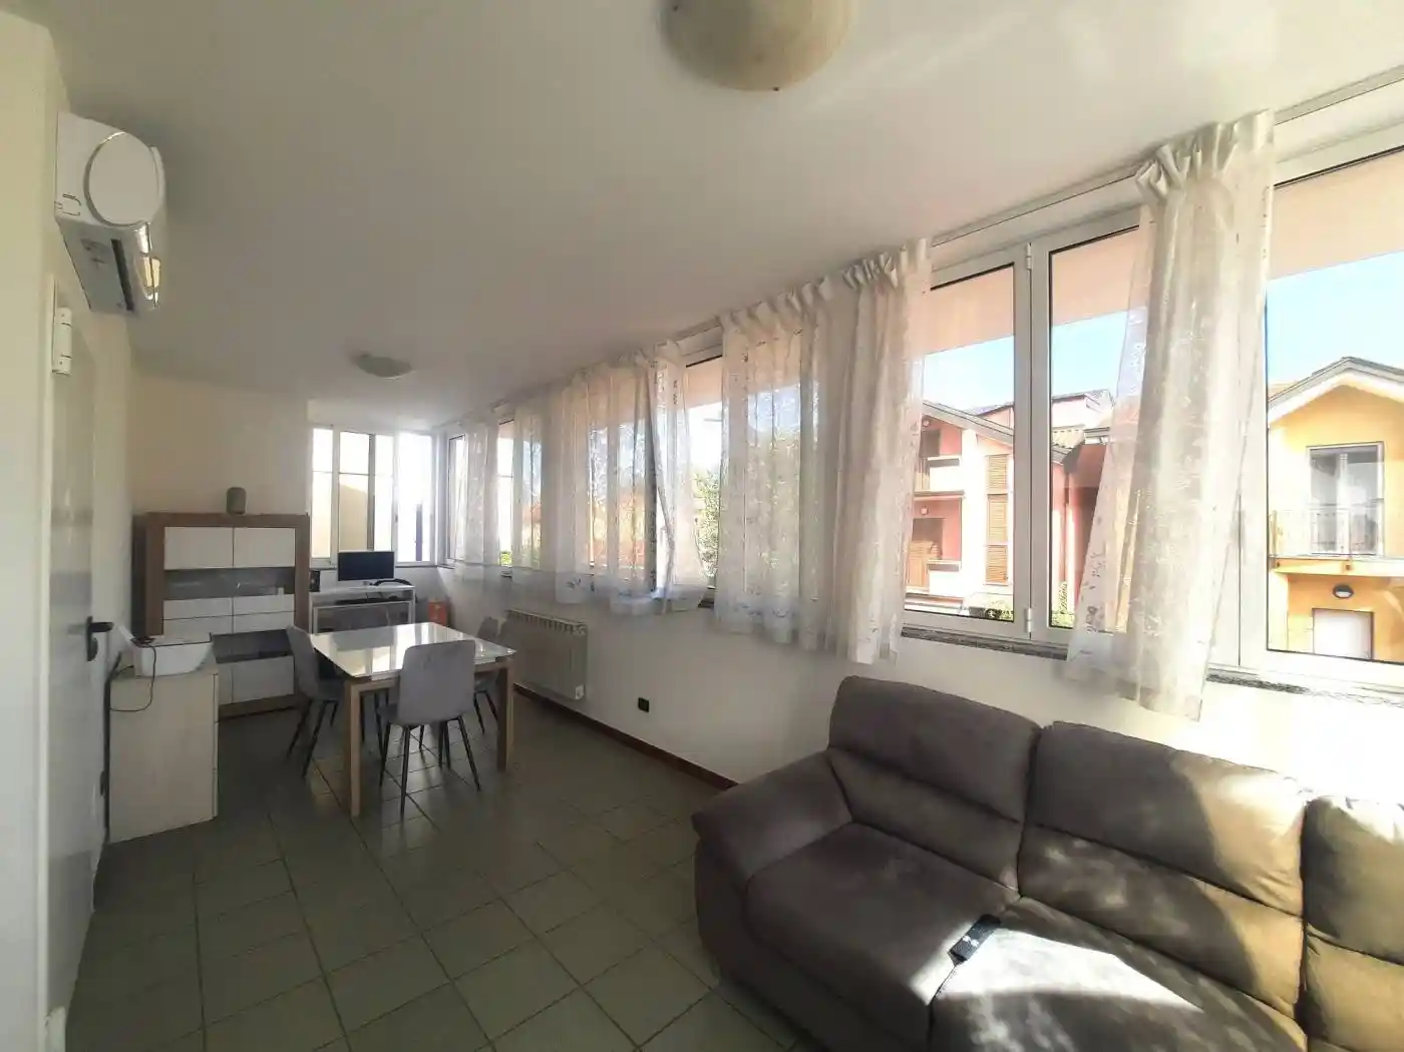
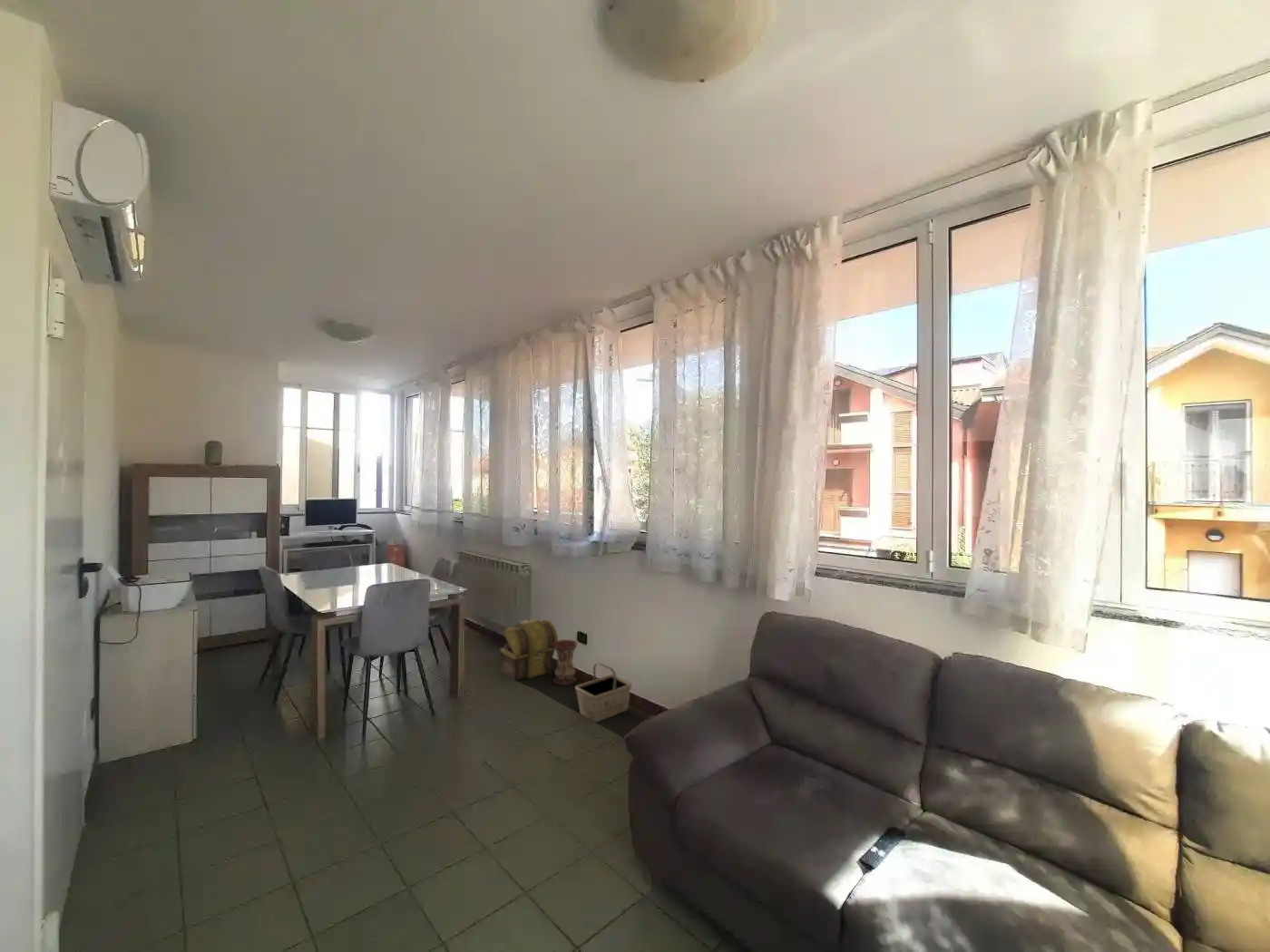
+ vase (565, 662)
+ basket (603, 688)
+ treasure chest (523, 643)
